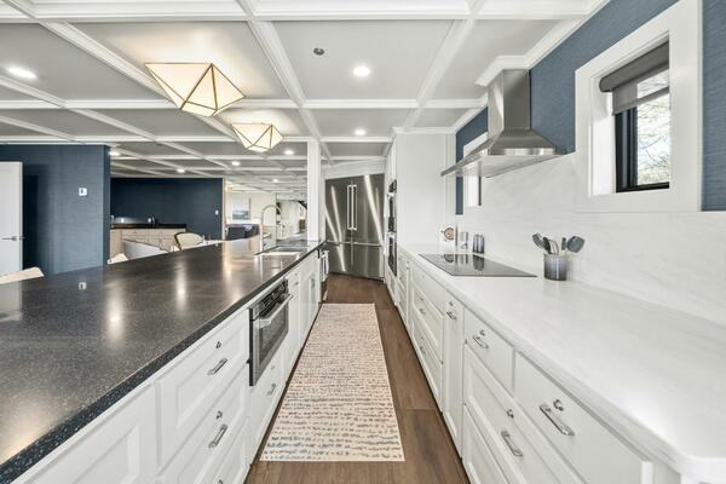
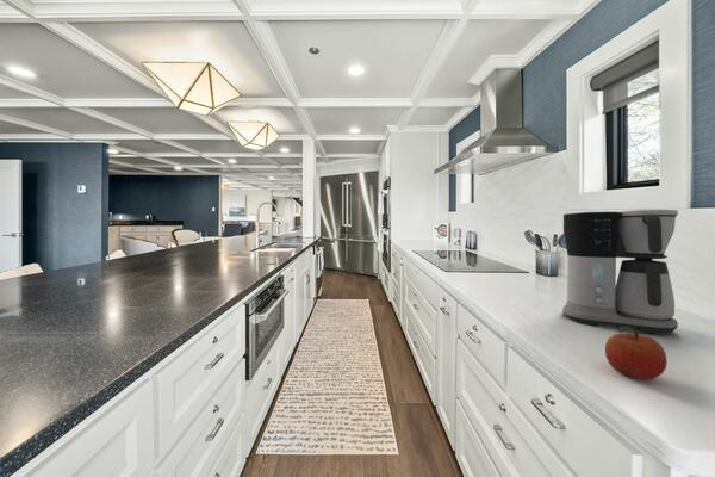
+ coffee maker (615, 267)
+ fruit (634, 351)
